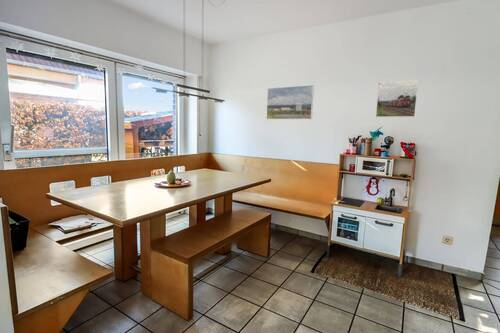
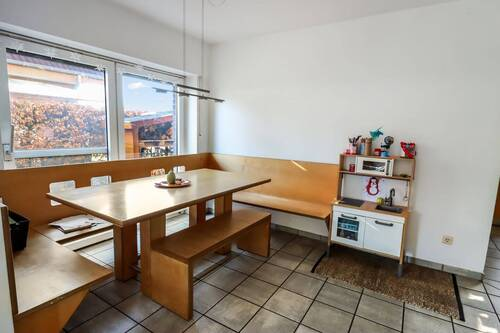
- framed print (288, 103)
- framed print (396, 99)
